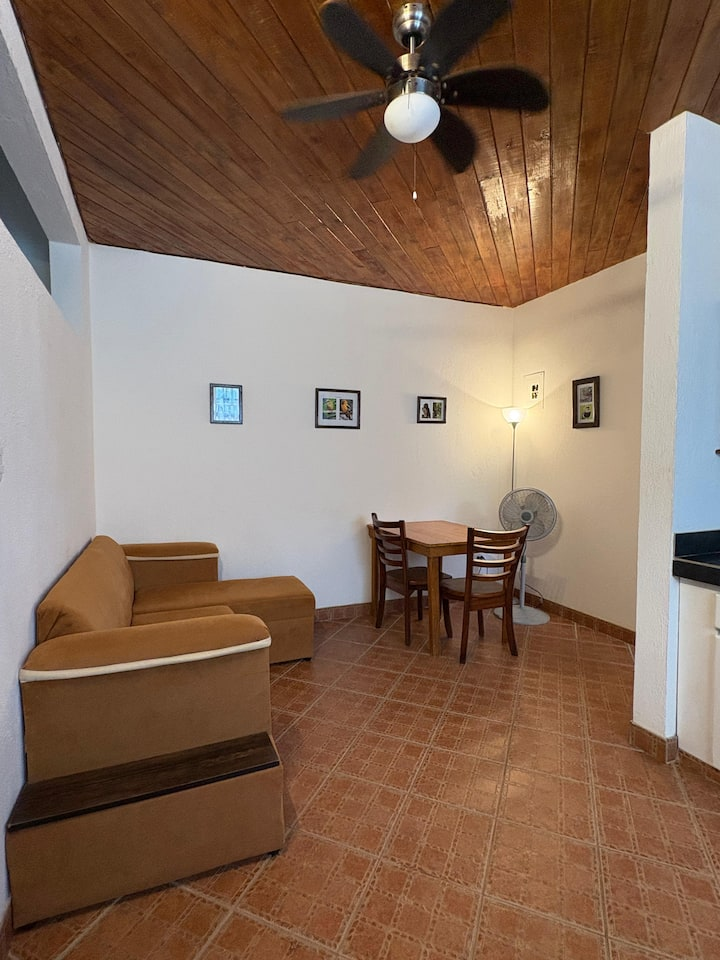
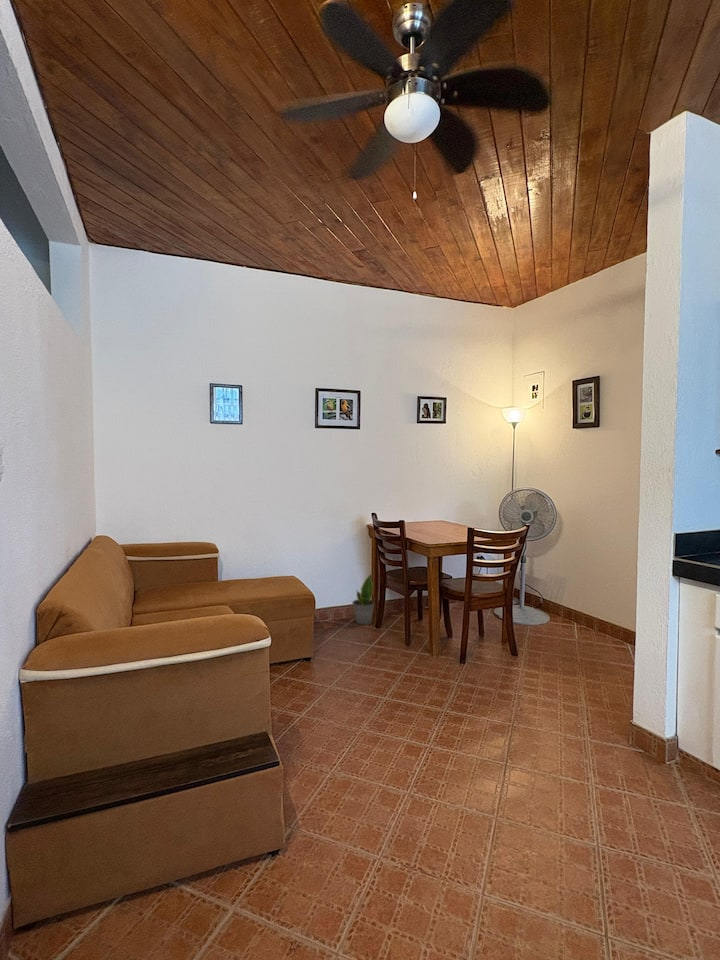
+ potted plant (363, 597)
